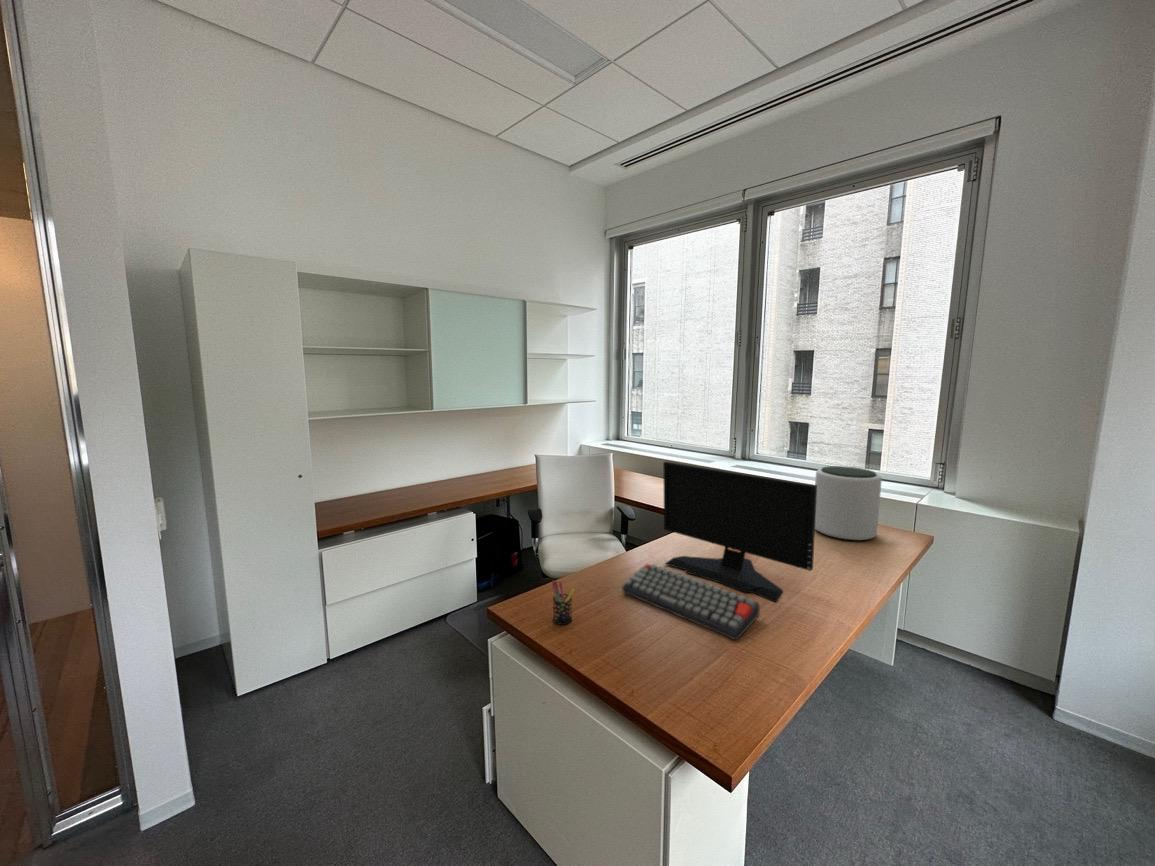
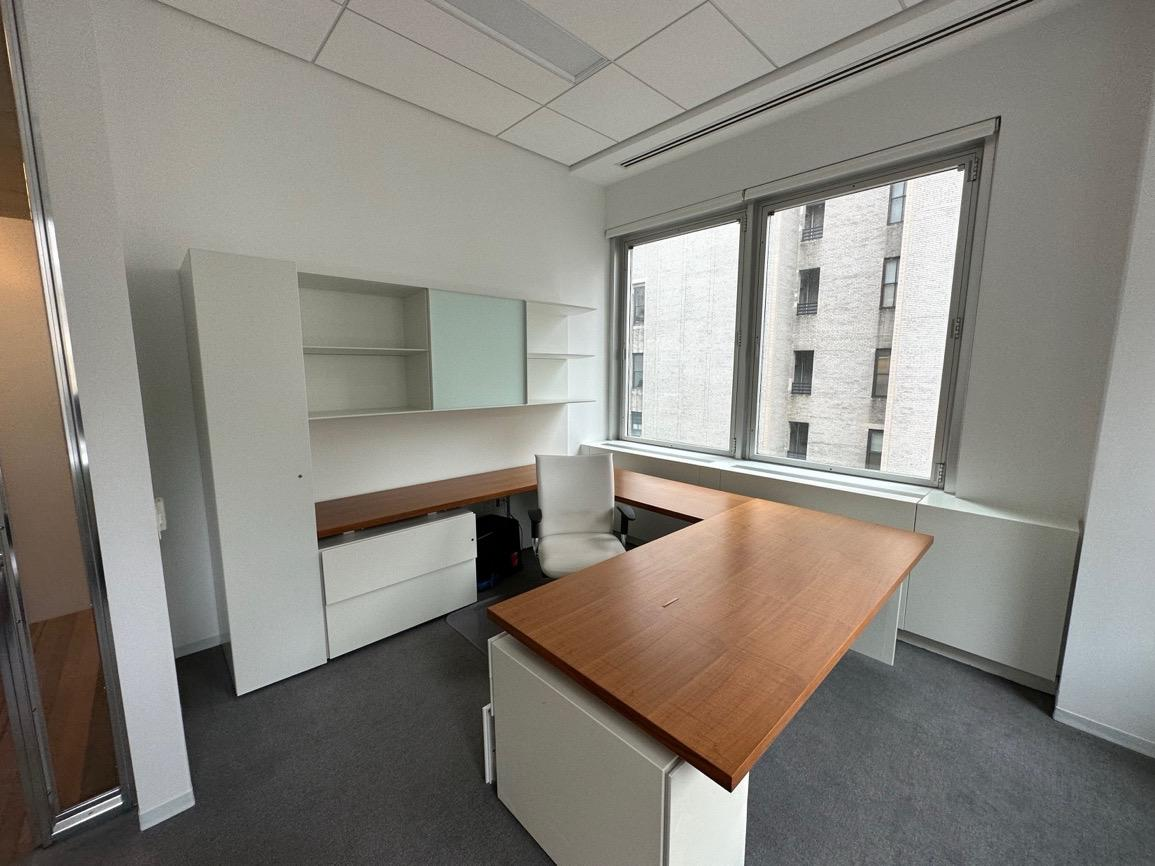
- keyboard (686, 594)
- computer monitor (732, 522)
- pen holder (560, 602)
- plant pot (845, 501)
